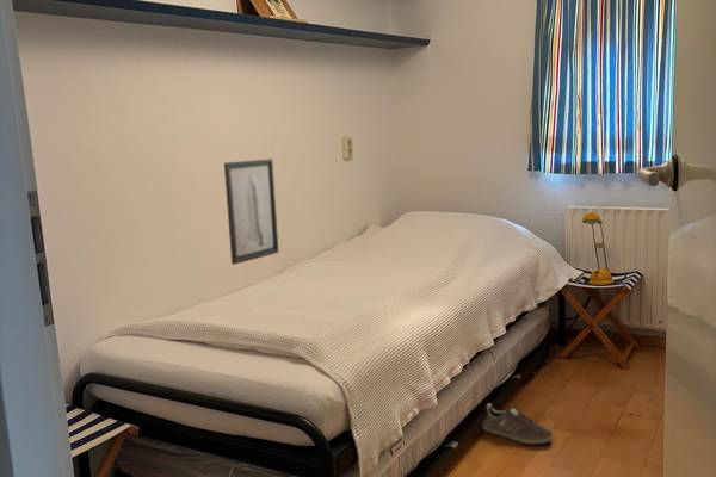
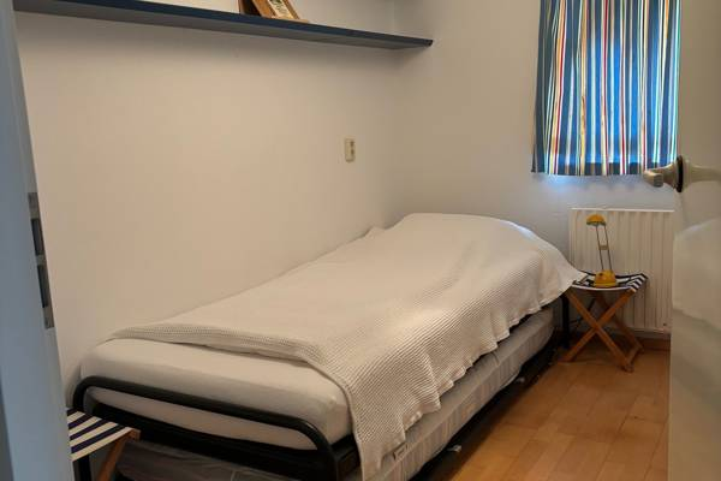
- sneaker (516, 422)
- wall art (252, 210)
